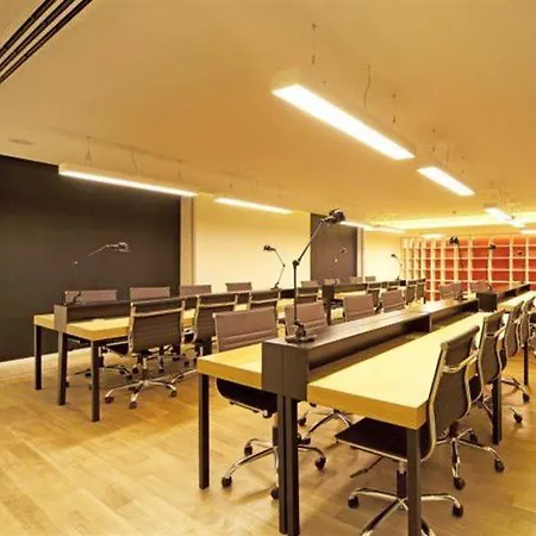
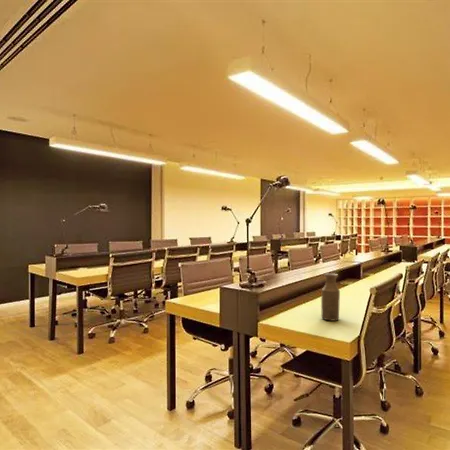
+ bottle (330, 296)
